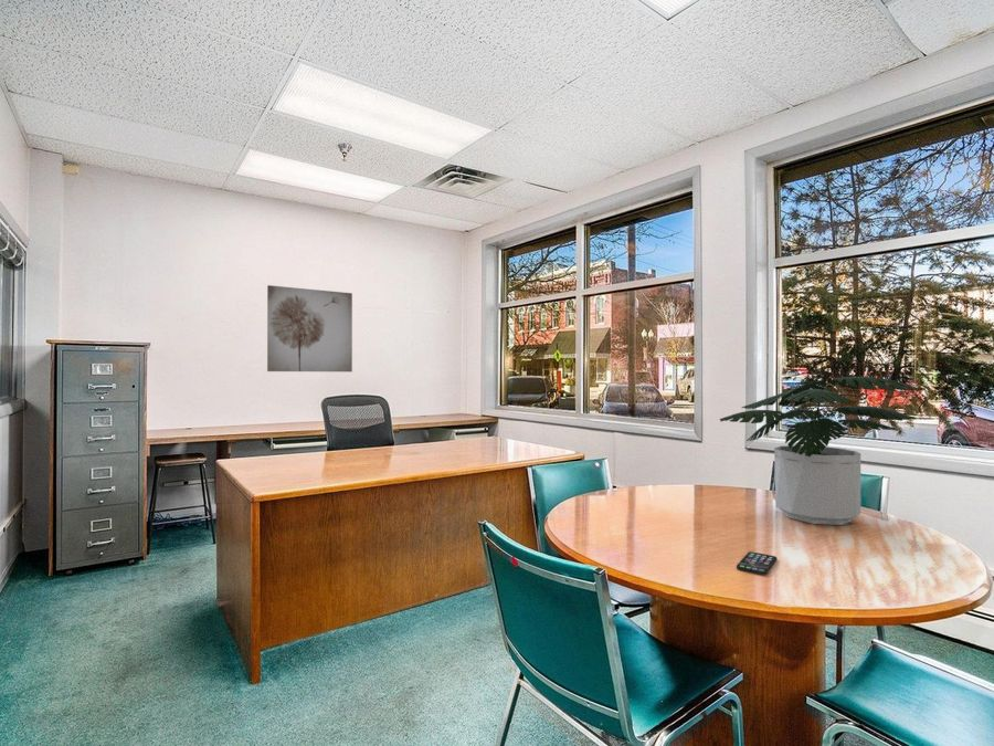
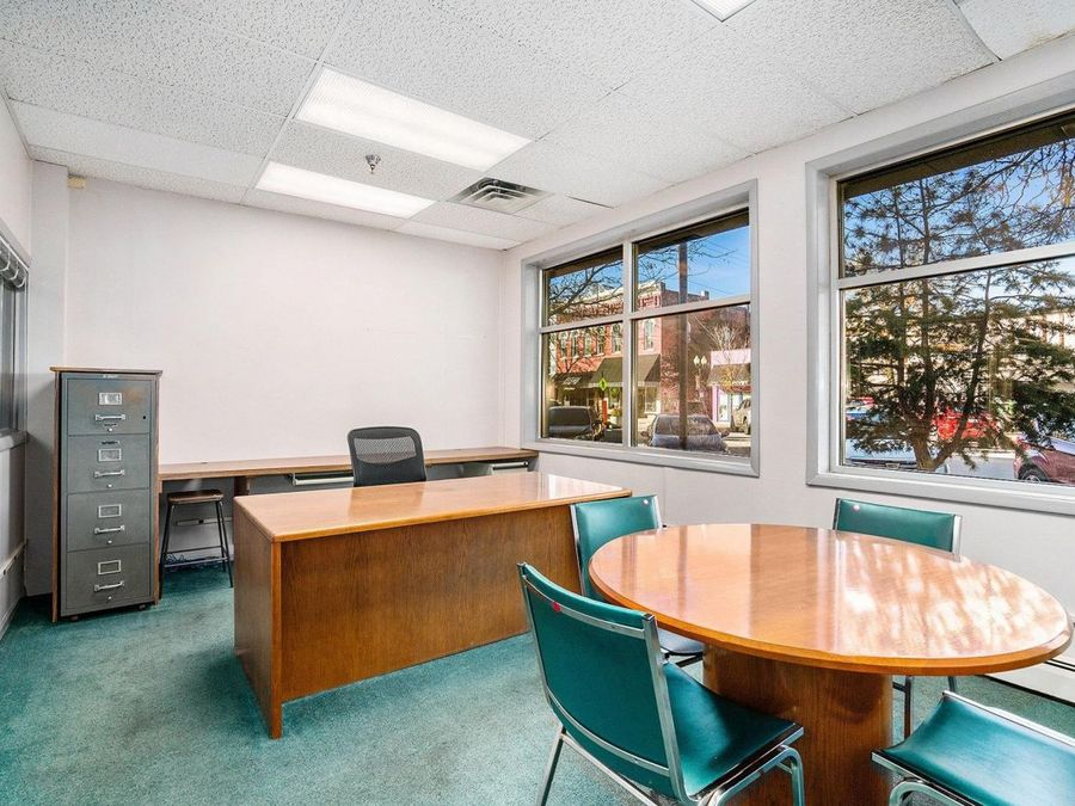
- potted plant (810, 445)
- wall art (311, 330)
- smartphone (757, 561)
